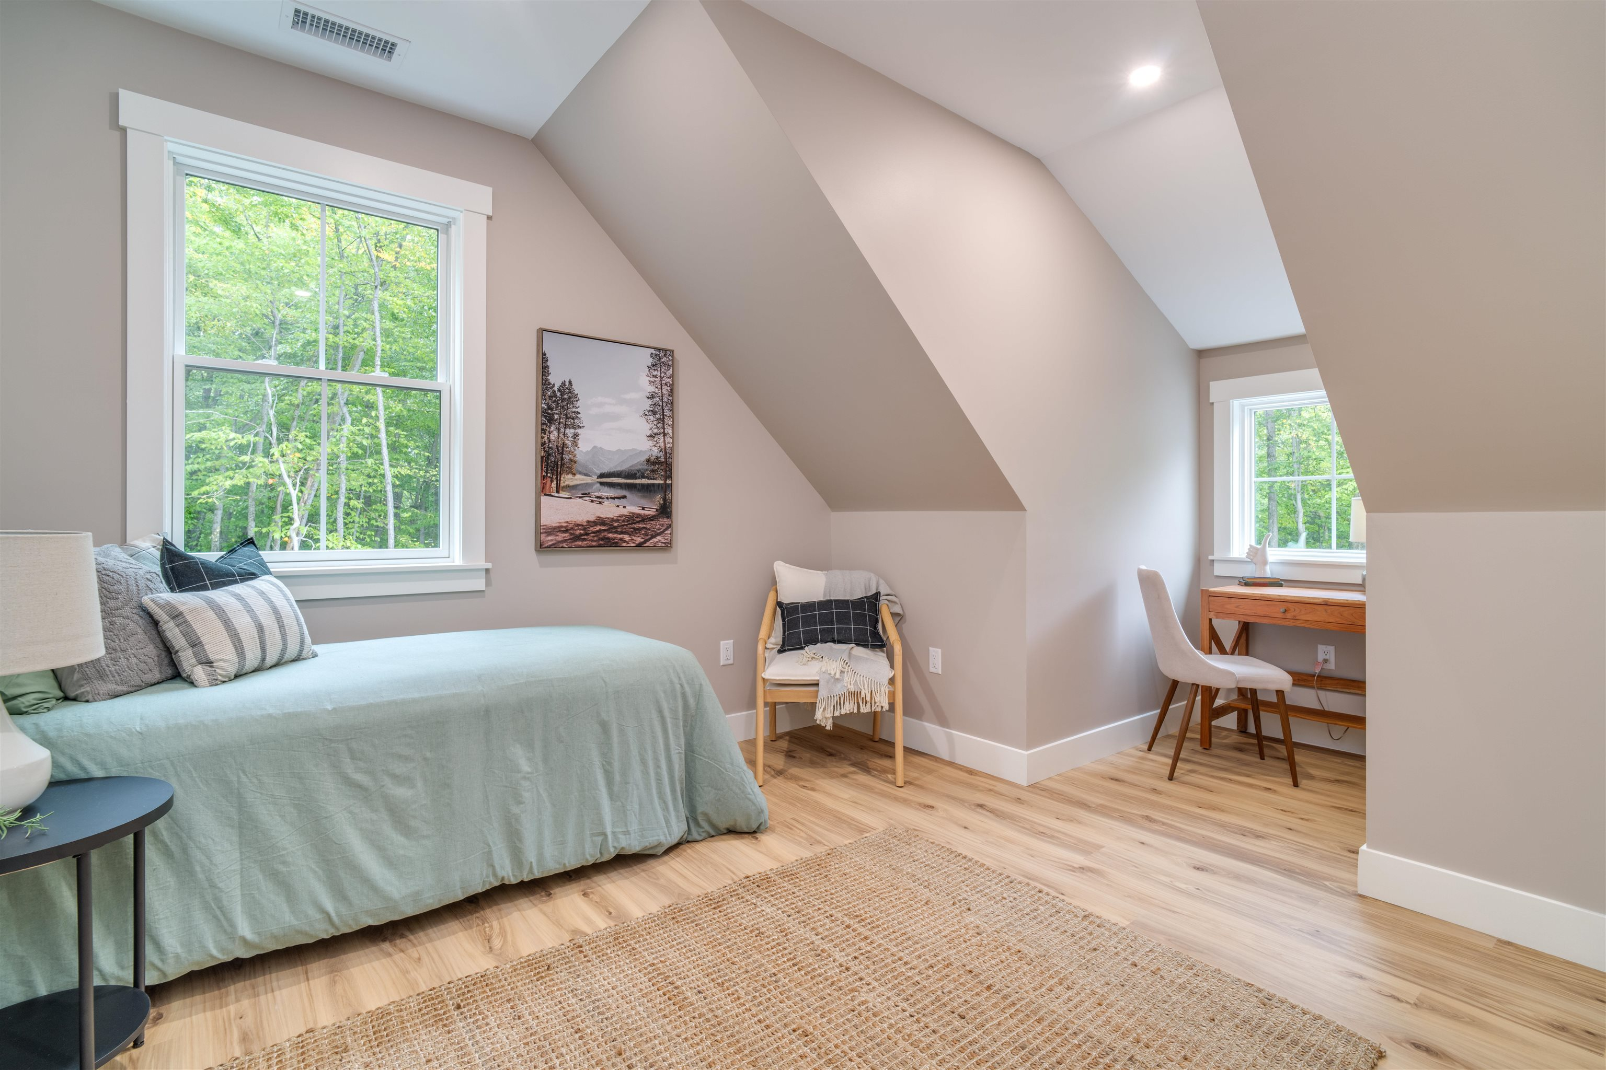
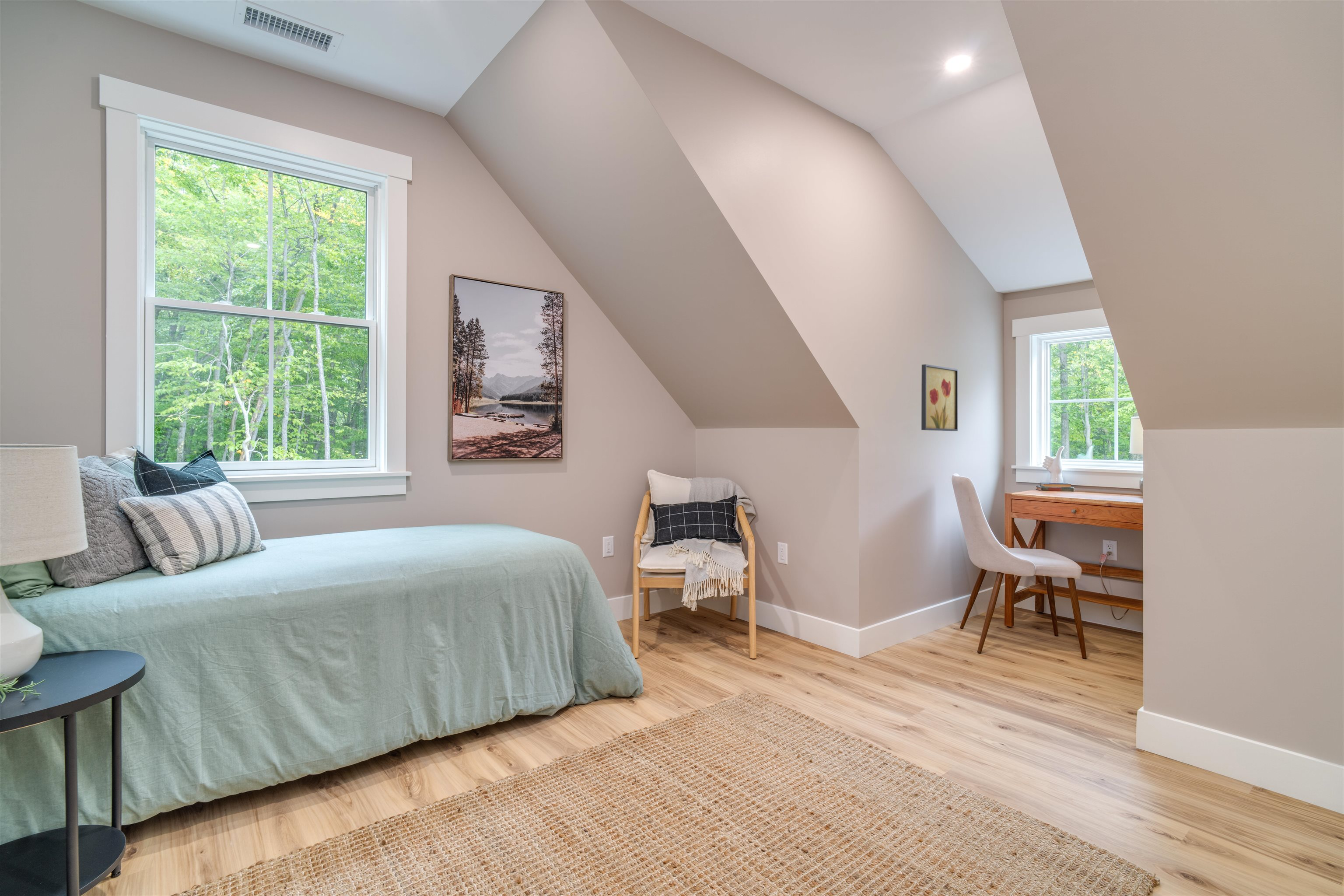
+ wall art (939, 399)
